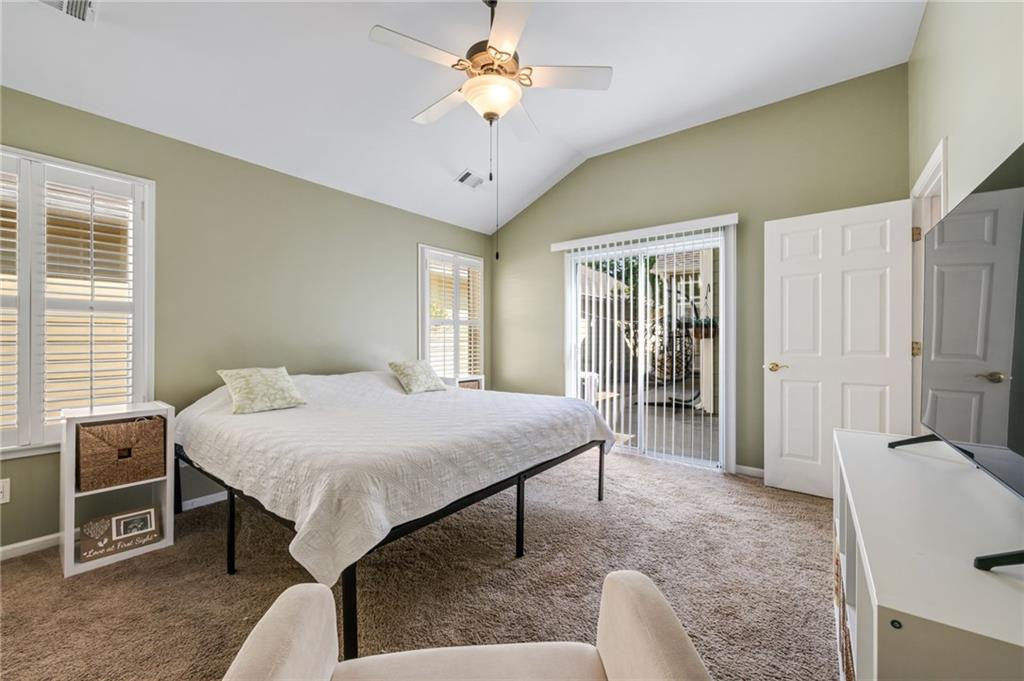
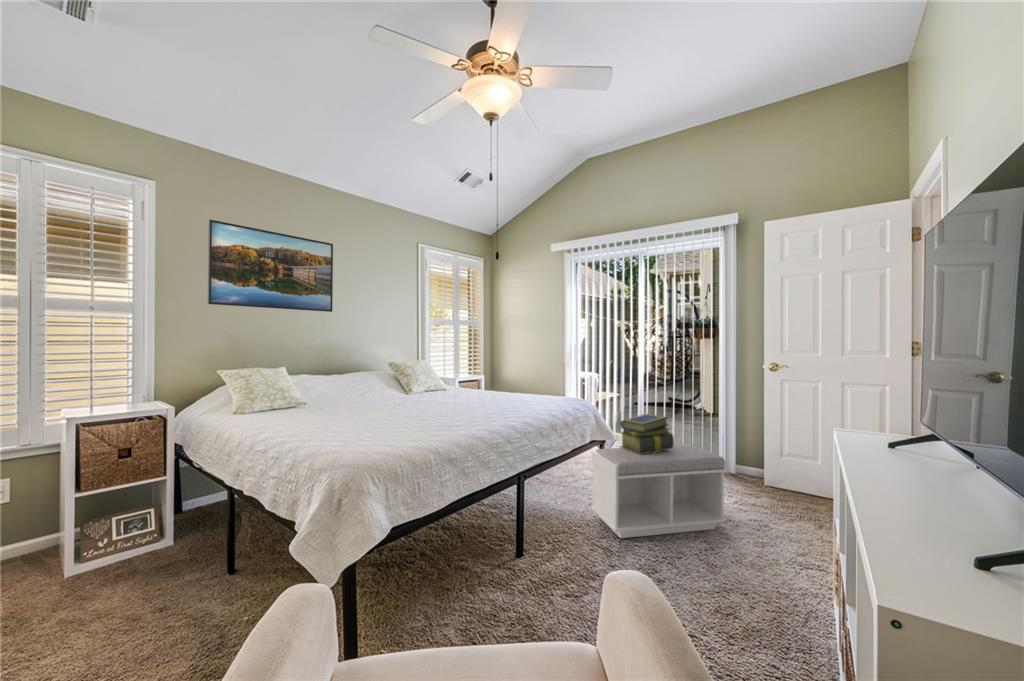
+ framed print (277, 270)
+ stack of books (646, 433)
+ bench (656, 486)
